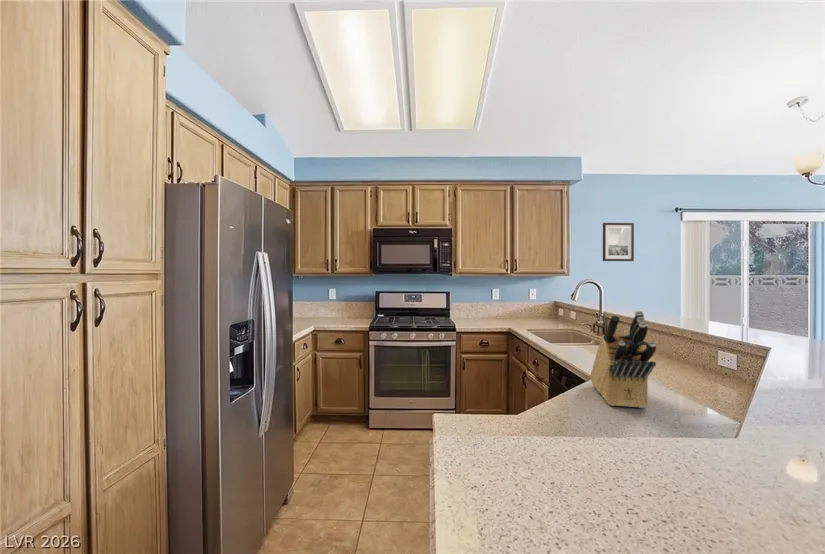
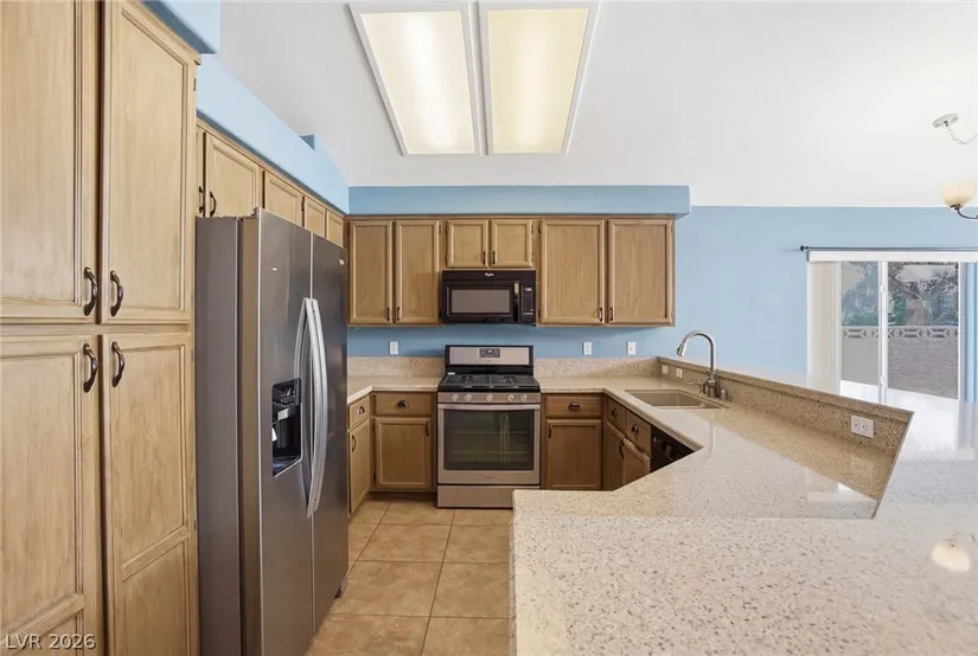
- wall art (618, 242)
- knife block (619, 353)
